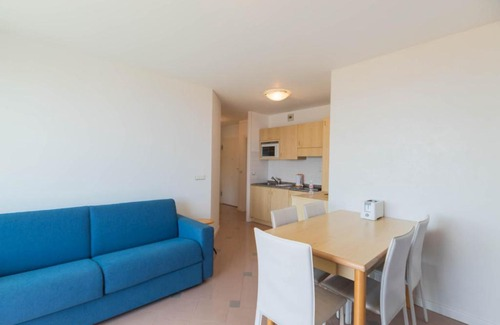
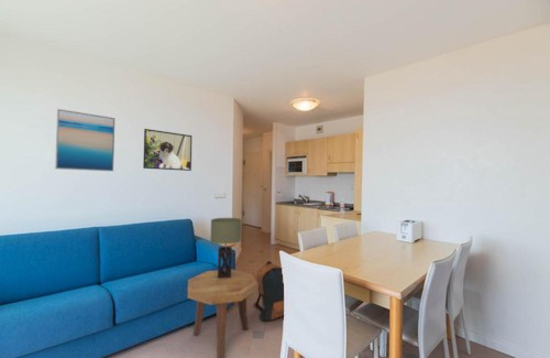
+ table lamp (226, 247)
+ wall art (87, 141)
+ side table (221, 310)
+ backpack (272, 288)
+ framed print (168, 151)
